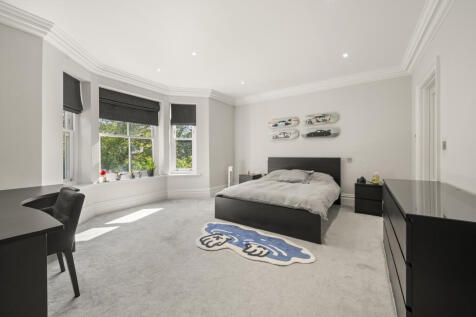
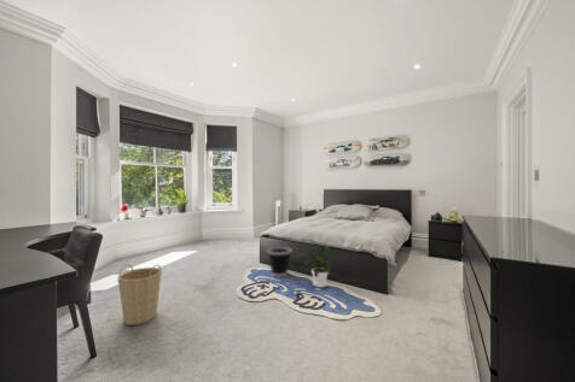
+ basket (140, 290)
+ house plant (318, 261)
+ wastebasket (279, 261)
